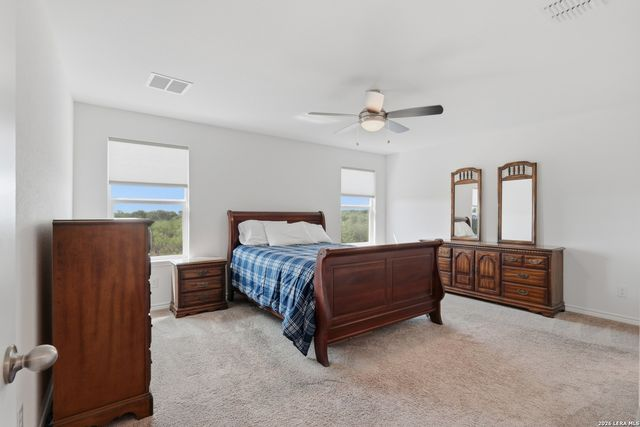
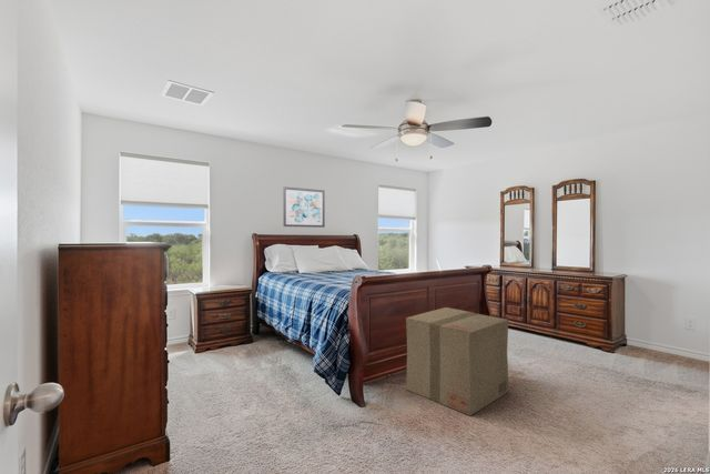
+ wall art (304, 208)
+ cardboard box (456, 353)
